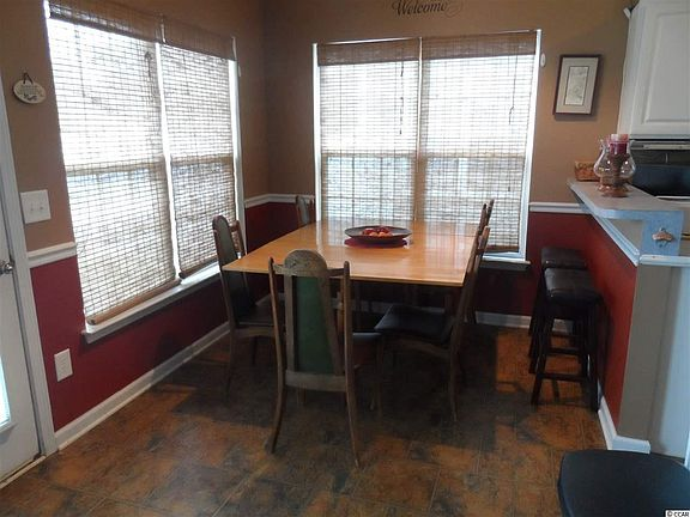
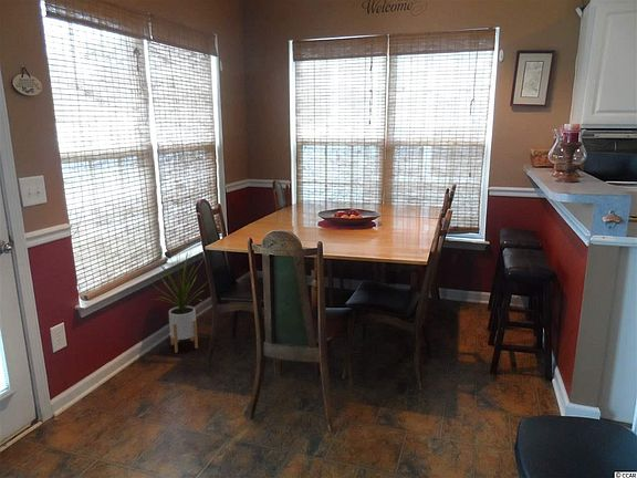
+ house plant (180, 298)
